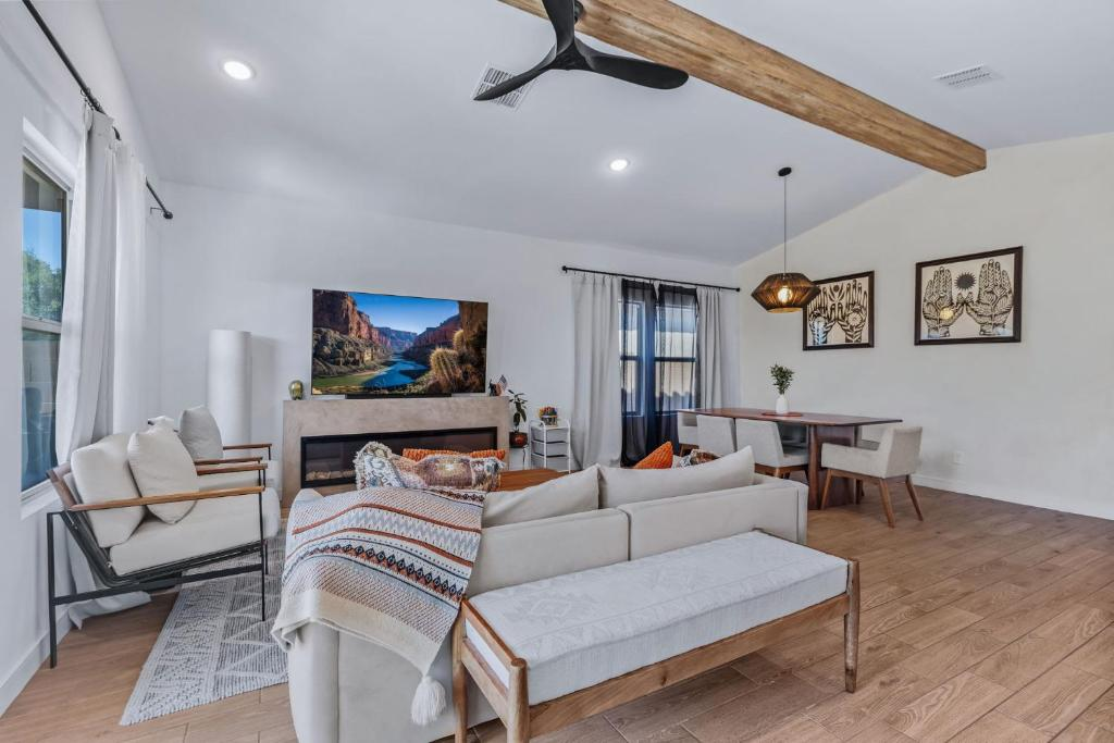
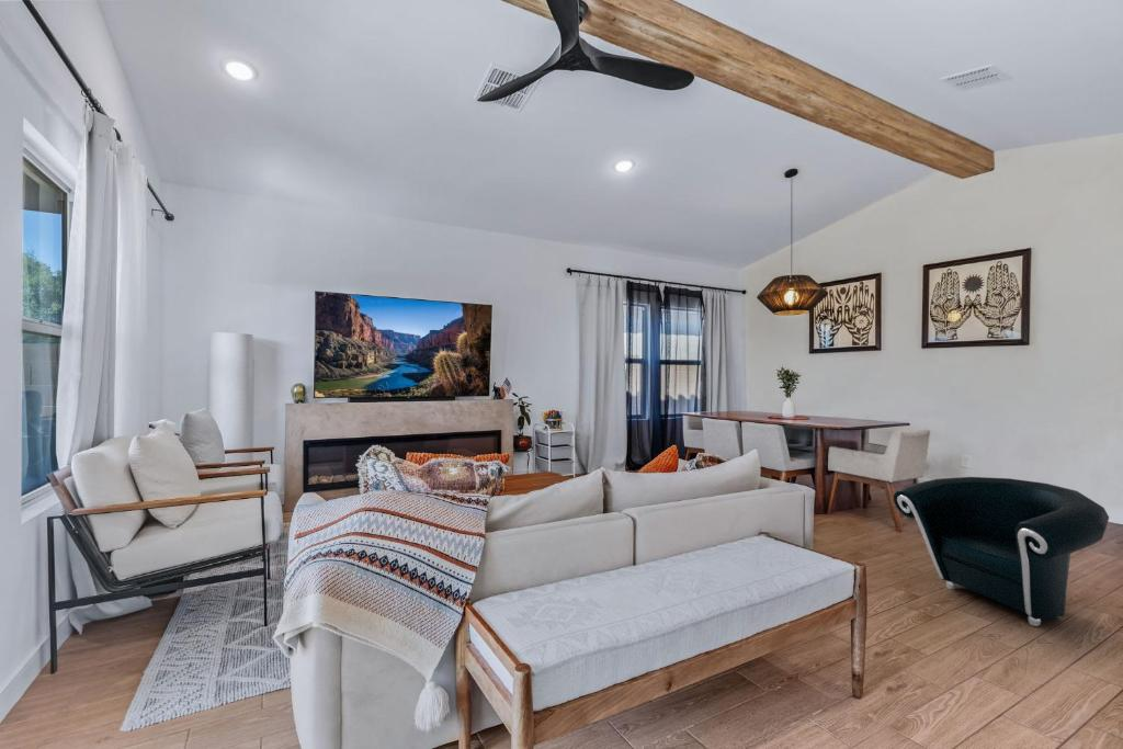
+ armchair (1007, 543)
